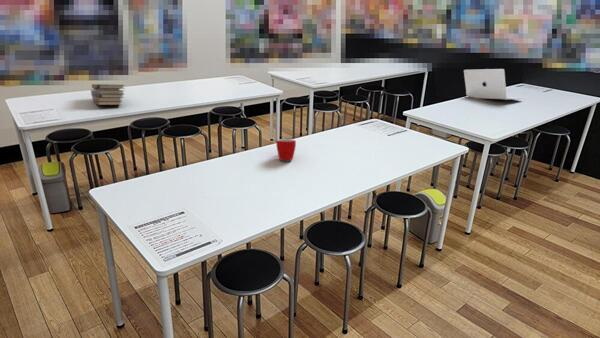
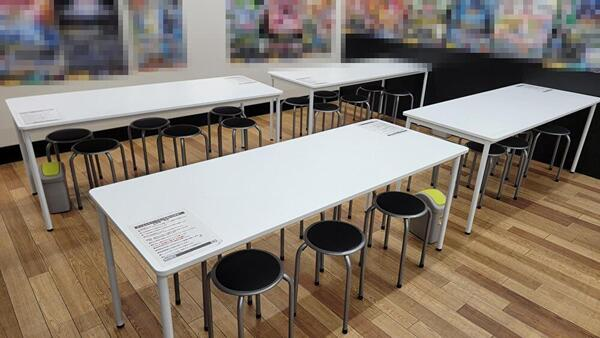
- laptop (493, 84)
- book stack (107, 94)
- mug (285, 149)
